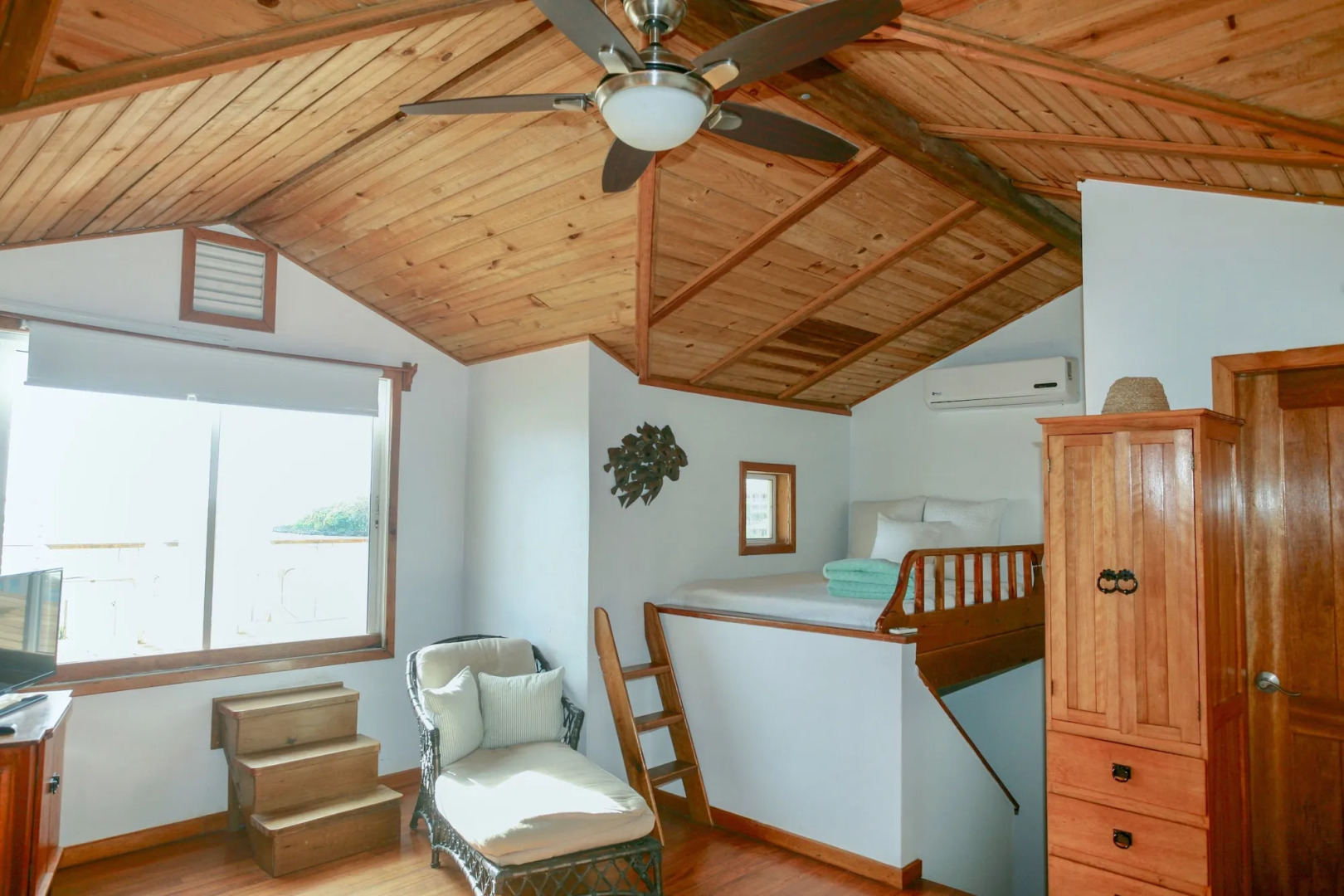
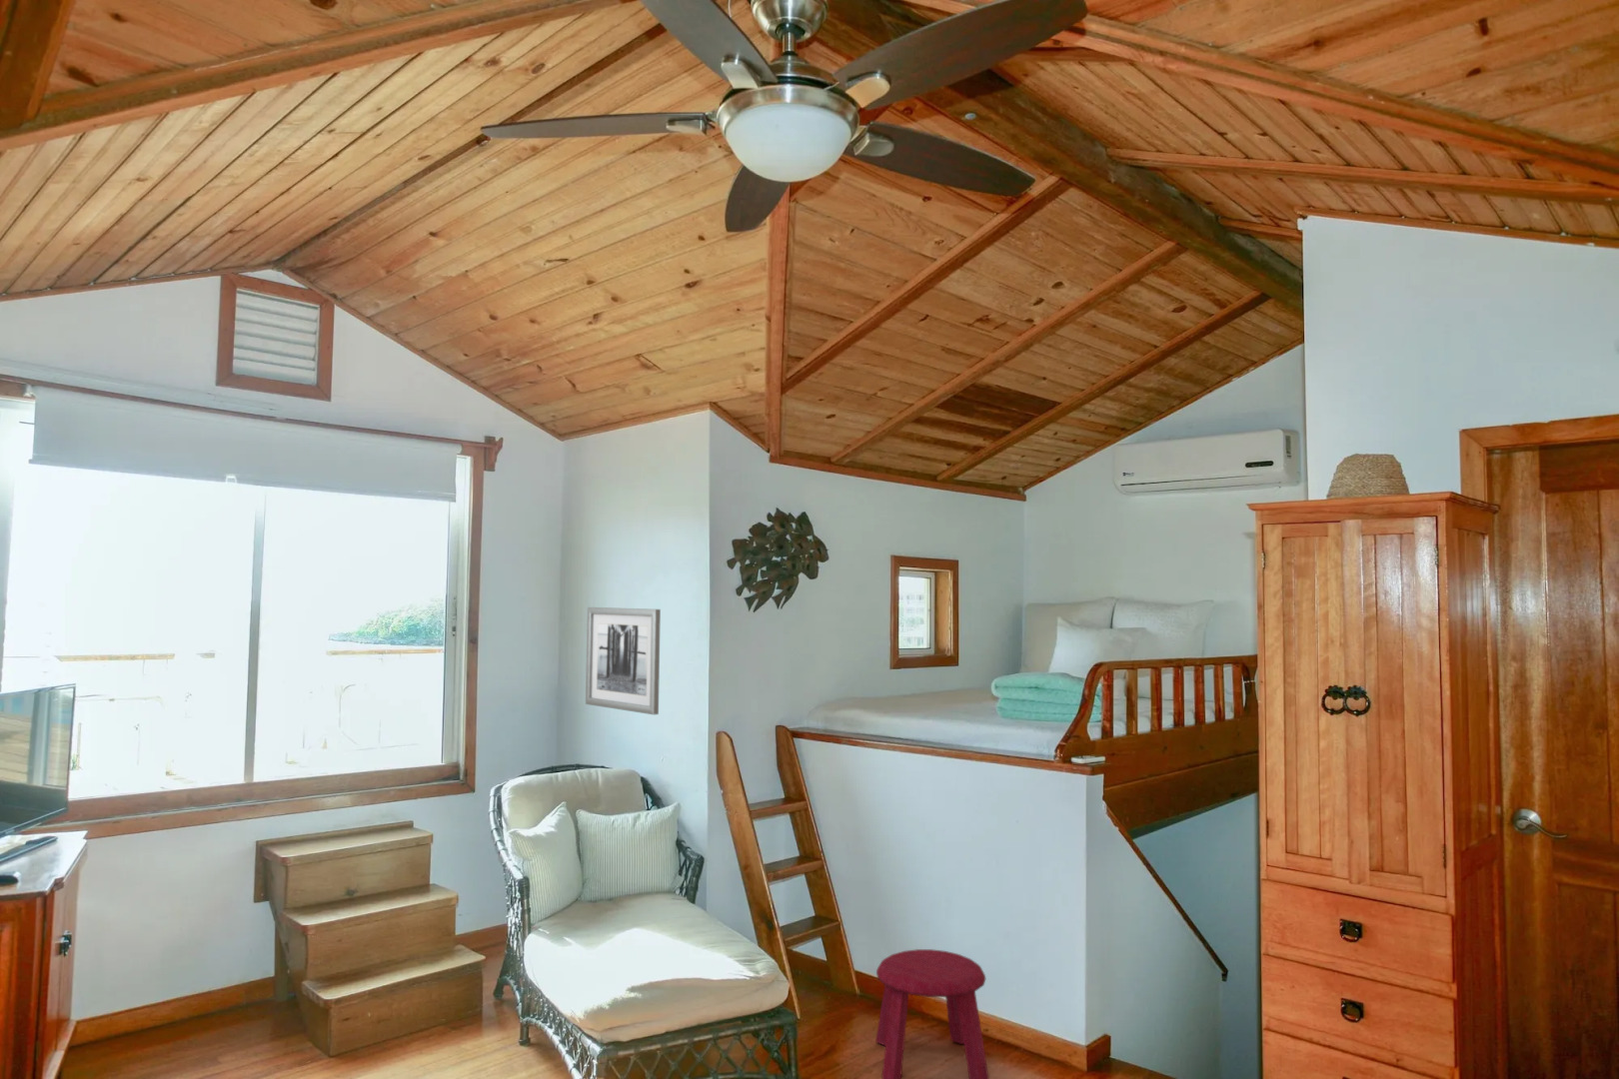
+ stool (930, 996)
+ wall art (620, 659)
